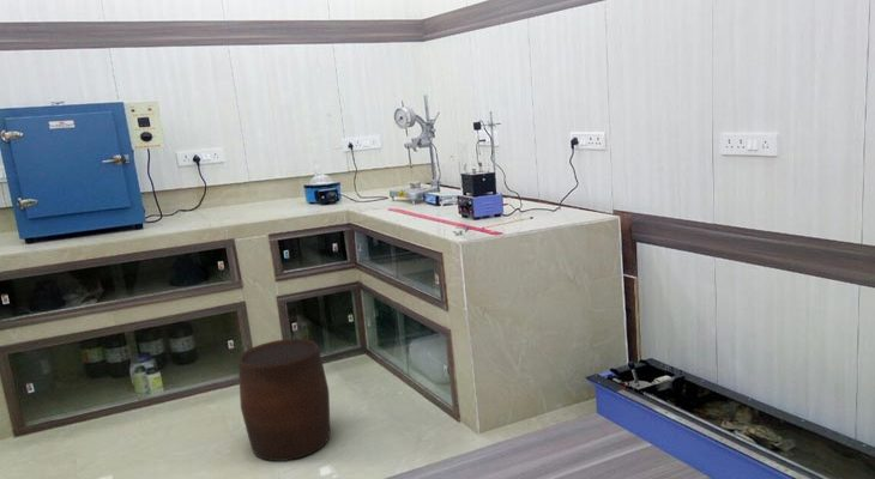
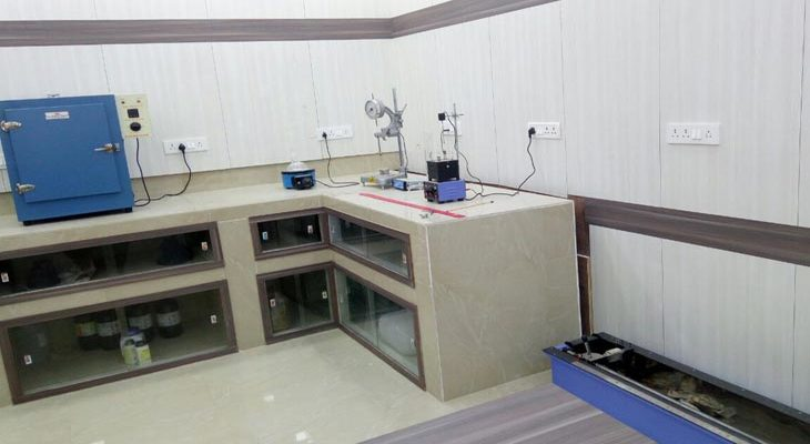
- stool (285, 396)
